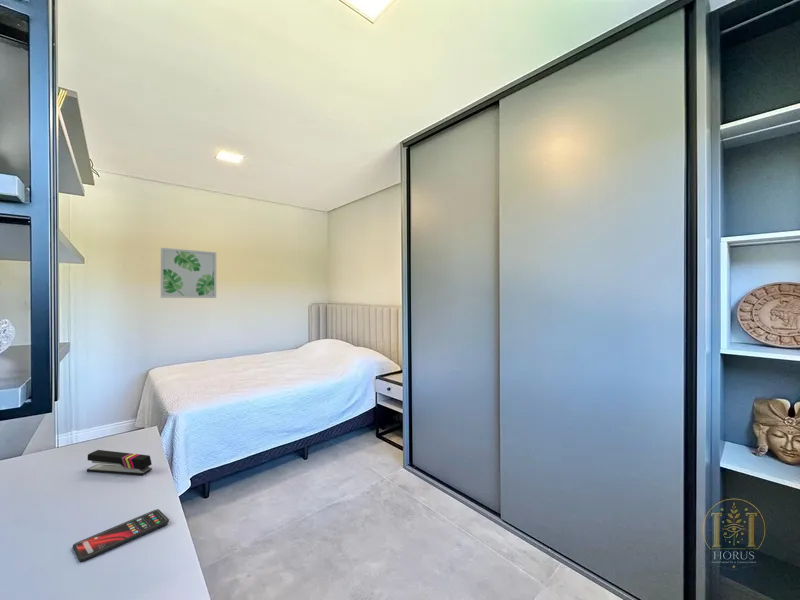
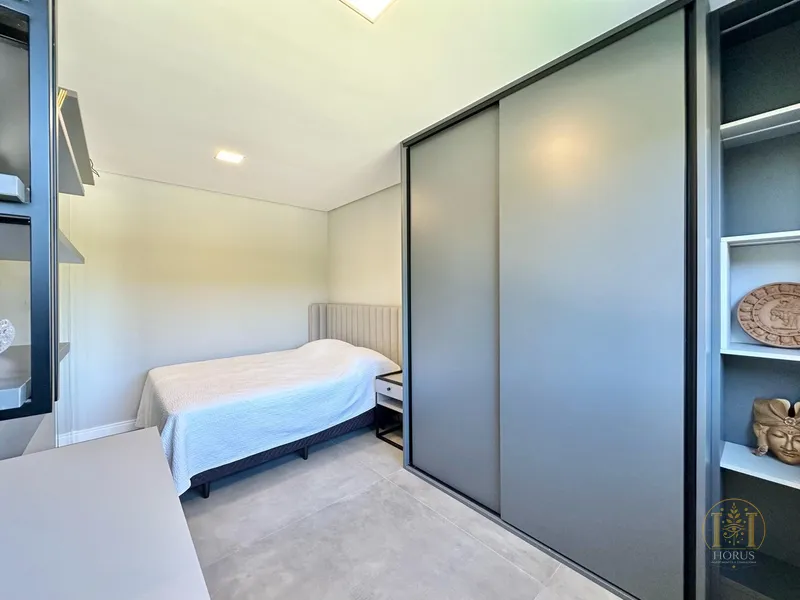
- wall art (189, 274)
- smartphone (123, 532)
- stapler (119, 461)
